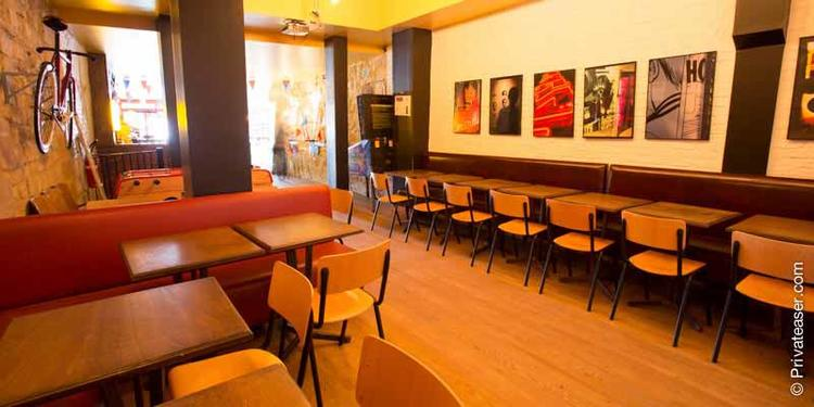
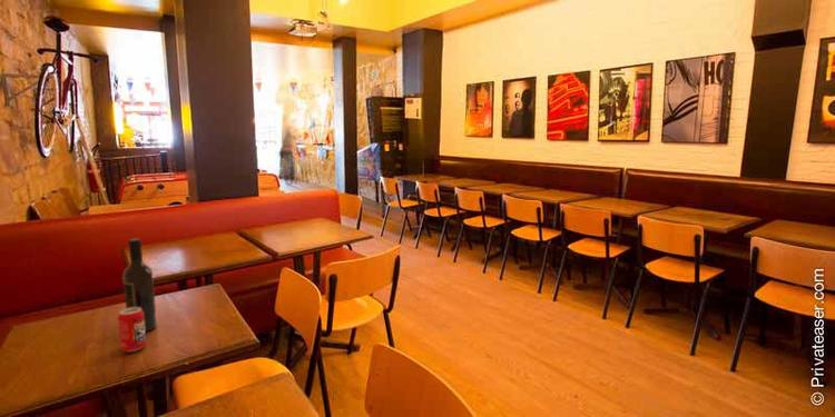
+ beverage can (131, 329)
+ wine bottle (138, 285)
